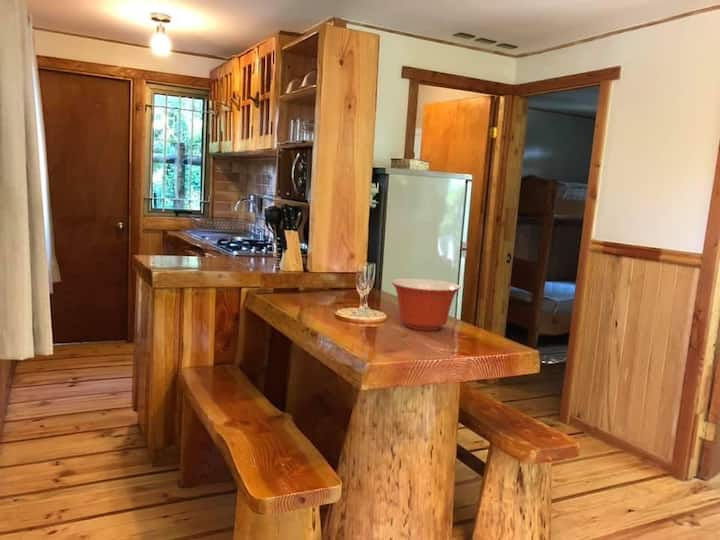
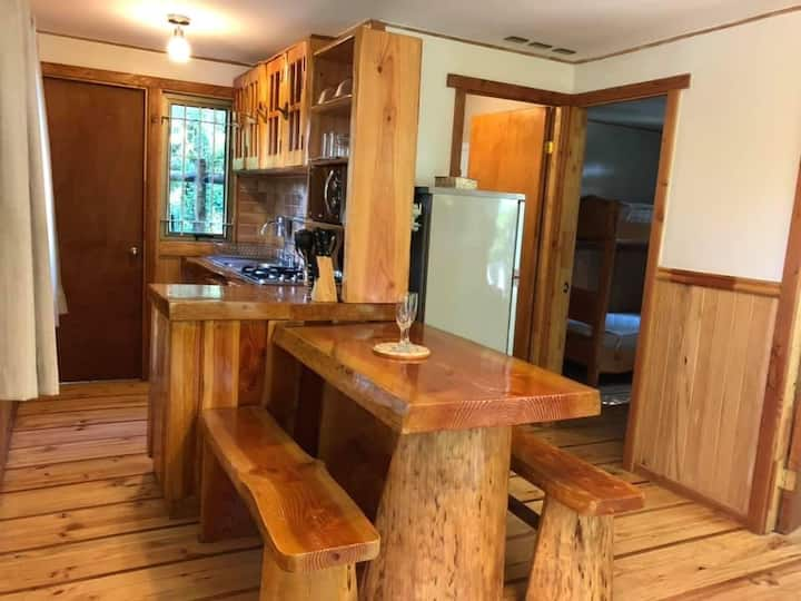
- mixing bowl (424, 305)
